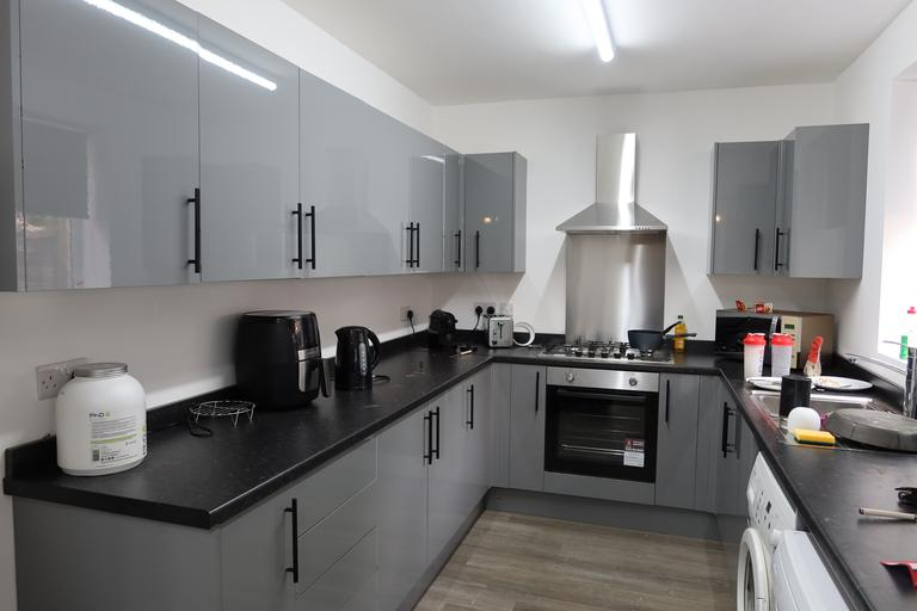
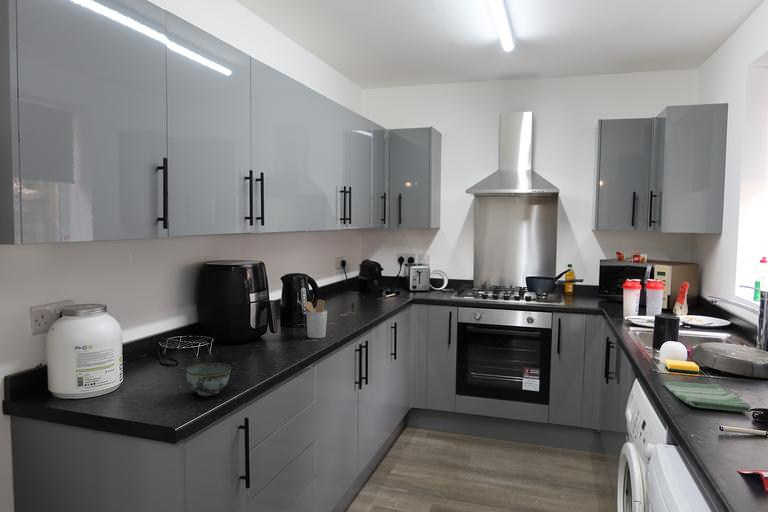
+ bowl (208, 380)
+ utensil holder (311, 317)
+ dish towel (704, 394)
